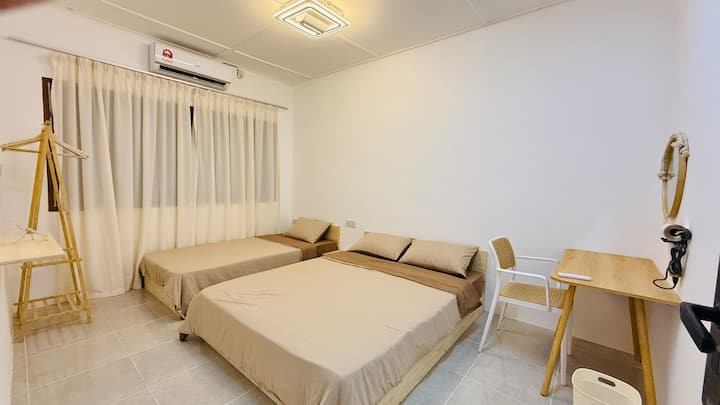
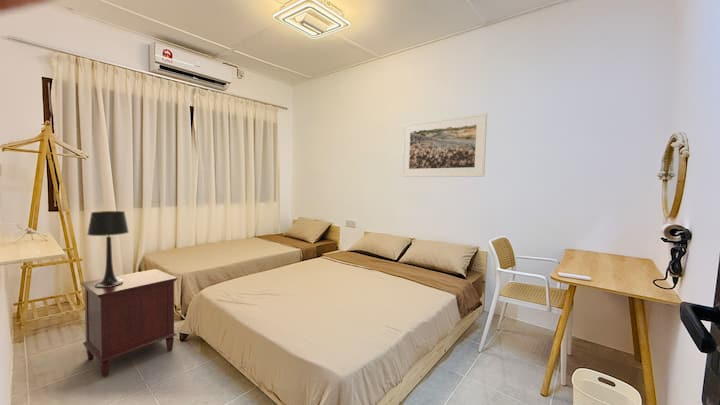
+ table lamp (108, 247)
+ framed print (440, 148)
+ nightstand (131, 317)
